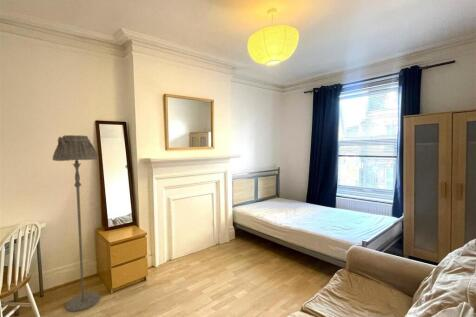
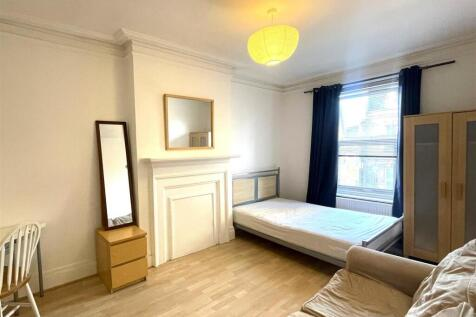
- floor lamp (79, 220)
